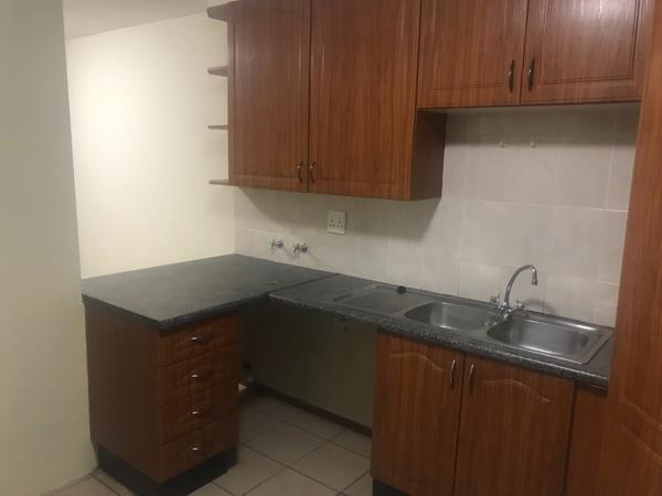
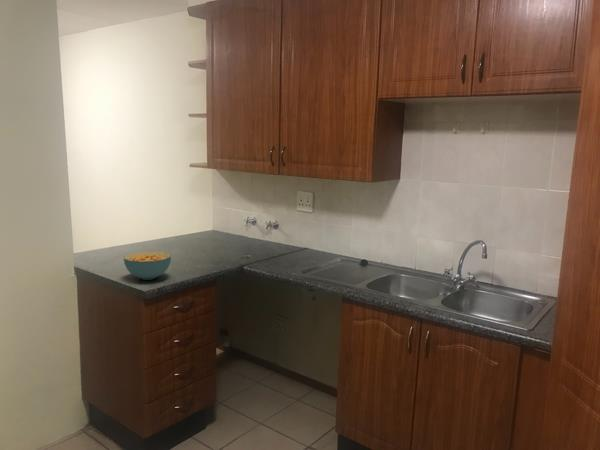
+ cereal bowl (148, 267)
